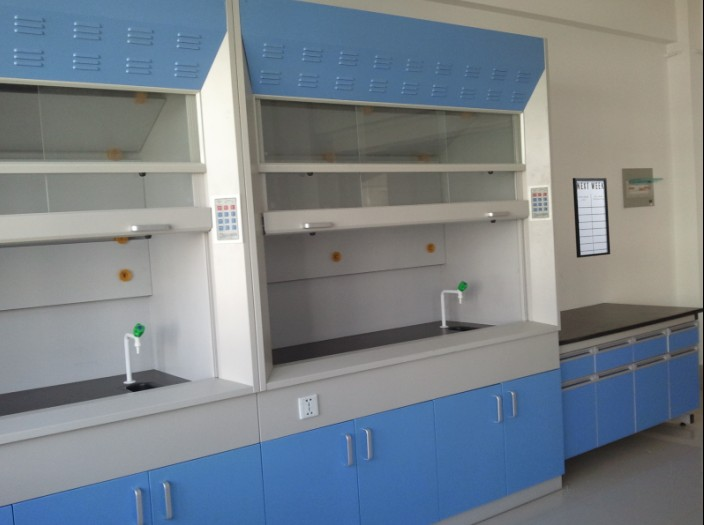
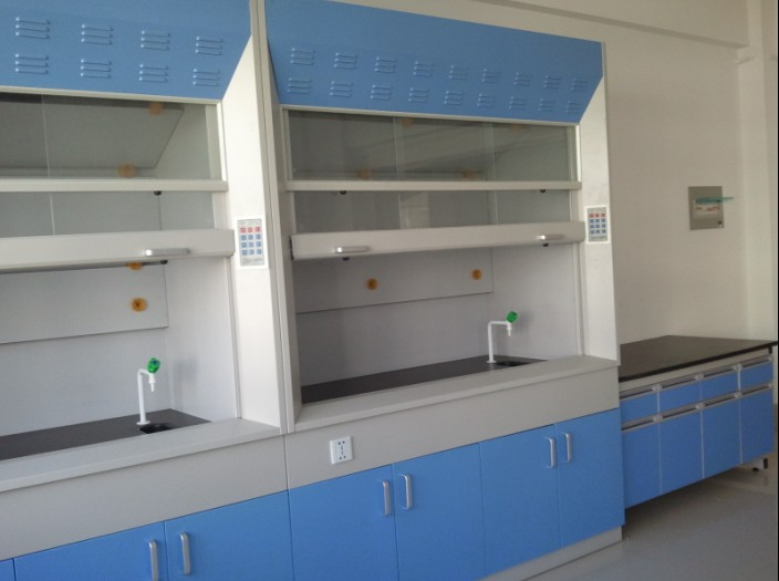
- writing board (591, 217)
